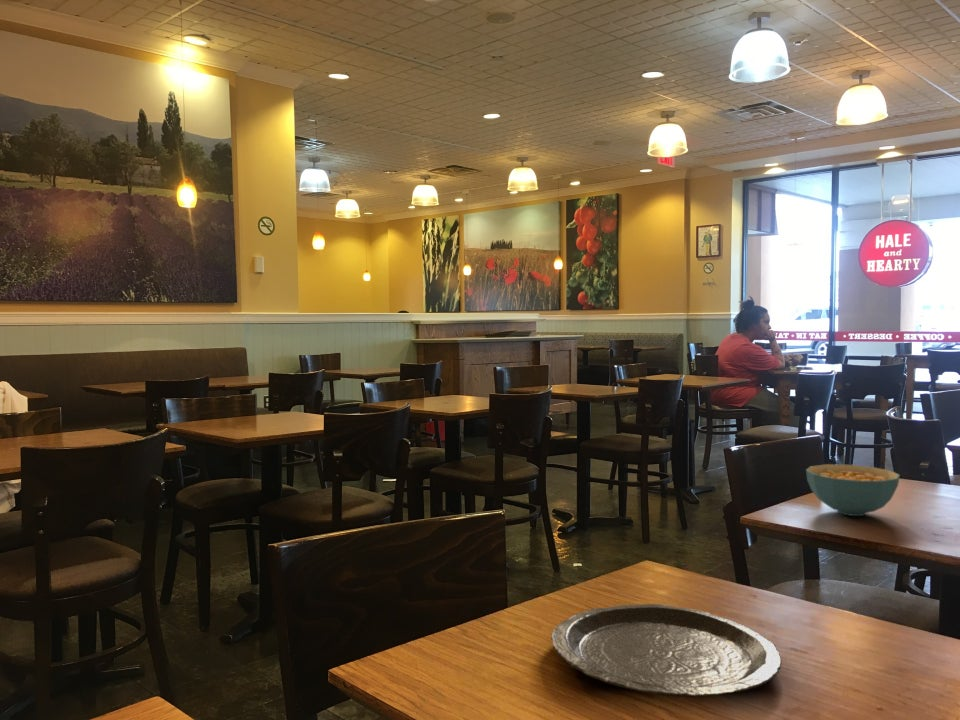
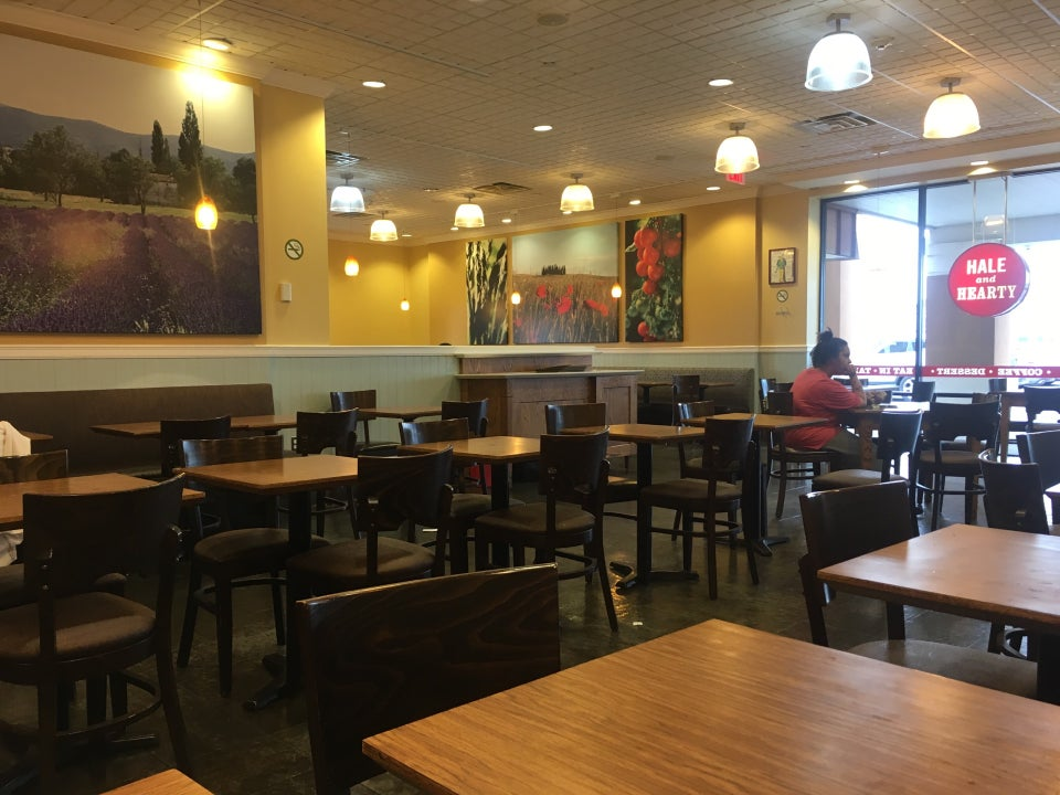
- plate (661, 647)
- cereal bowl (851, 492)
